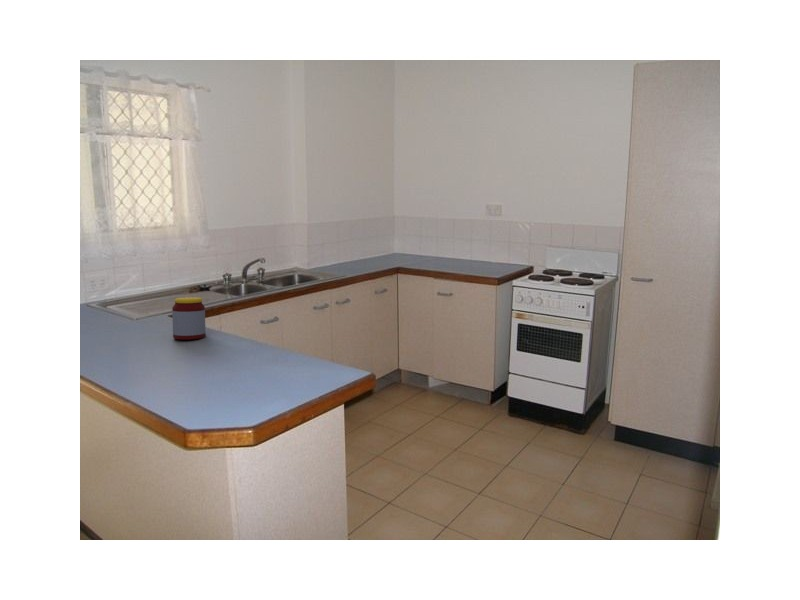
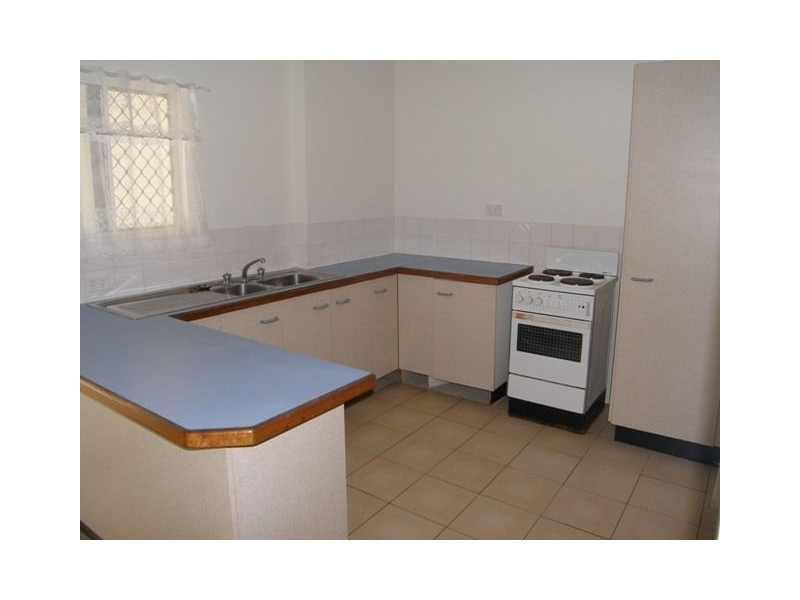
- jar (188, 317)
